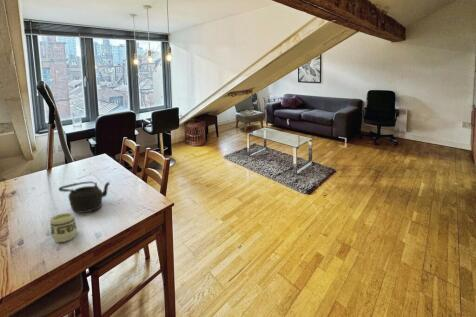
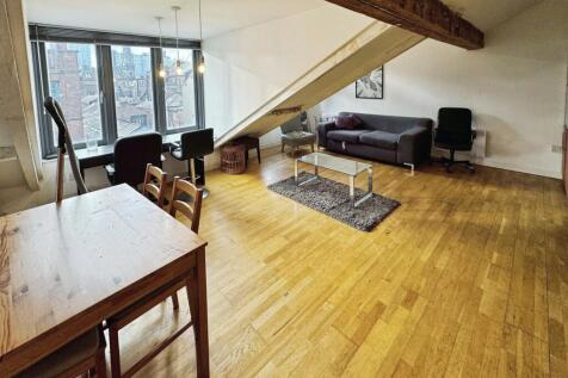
- teapot (87, 196)
- cup (63, 227)
